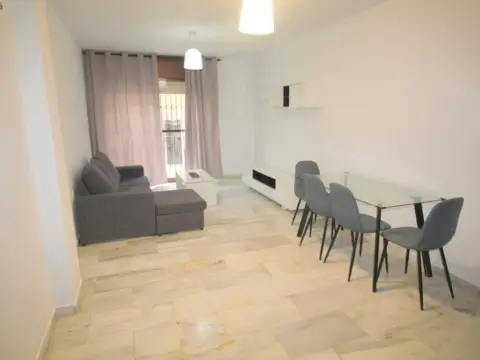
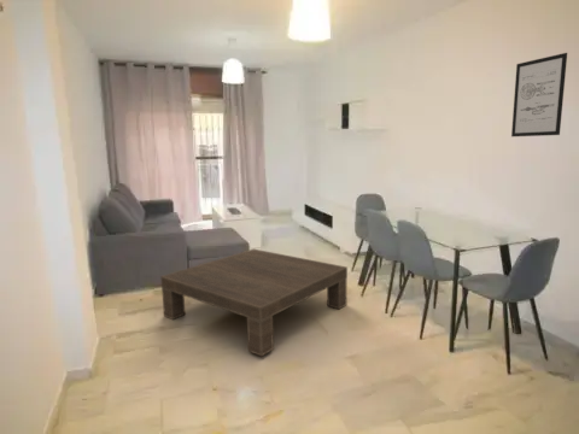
+ coffee table (256, 291)
+ wall art (537, 98)
